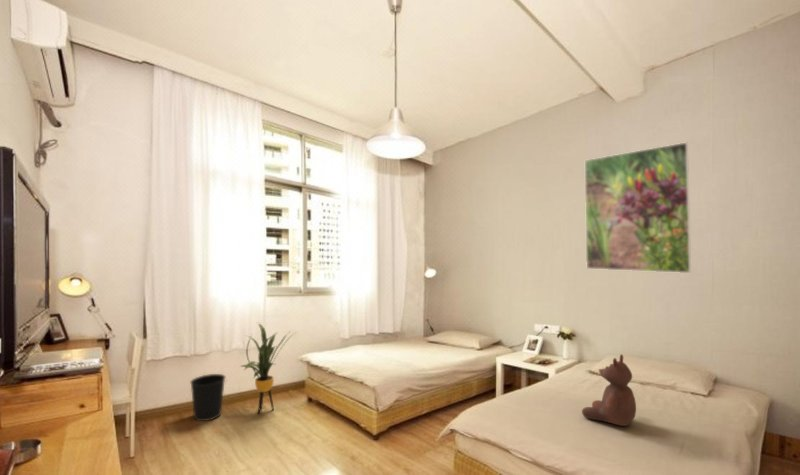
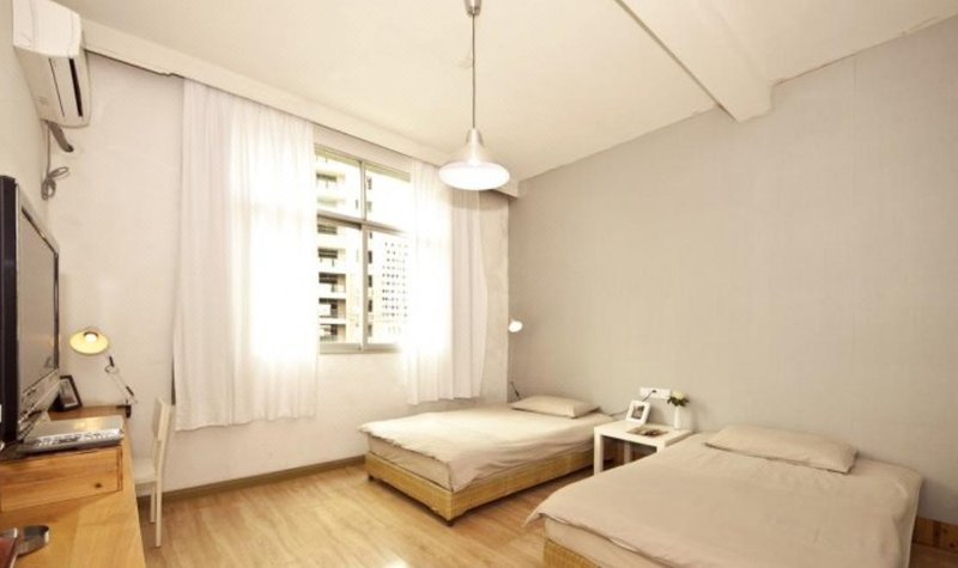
- stuffed bear (608, 387)
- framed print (632, 211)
- wastebasket (208, 397)
- house plant (267, 367)
